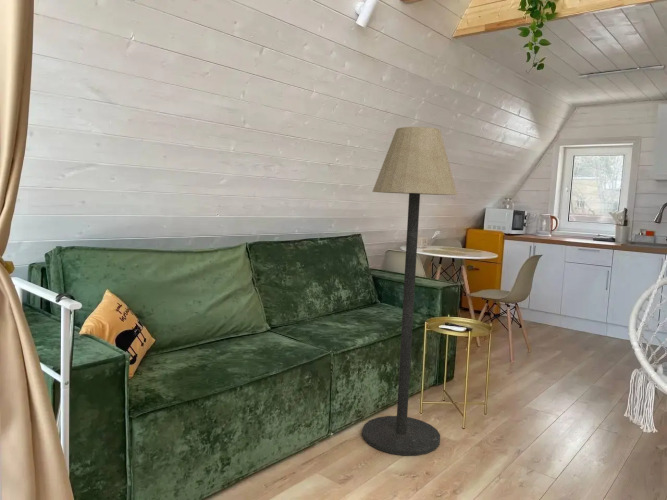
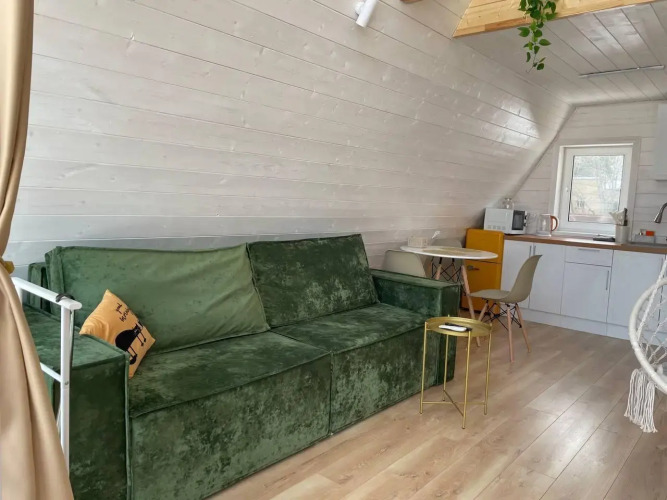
- floor lamp (409, 287)
